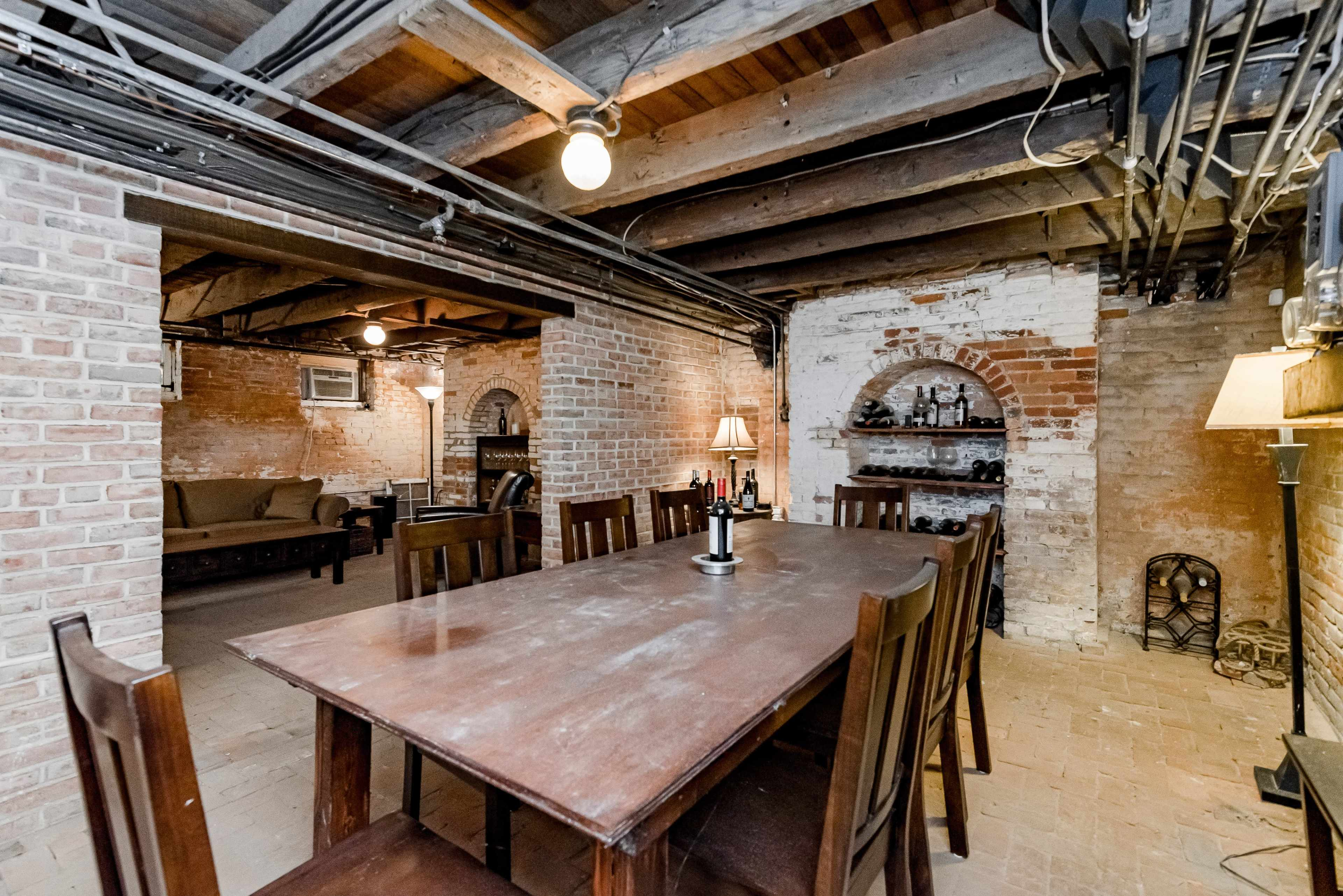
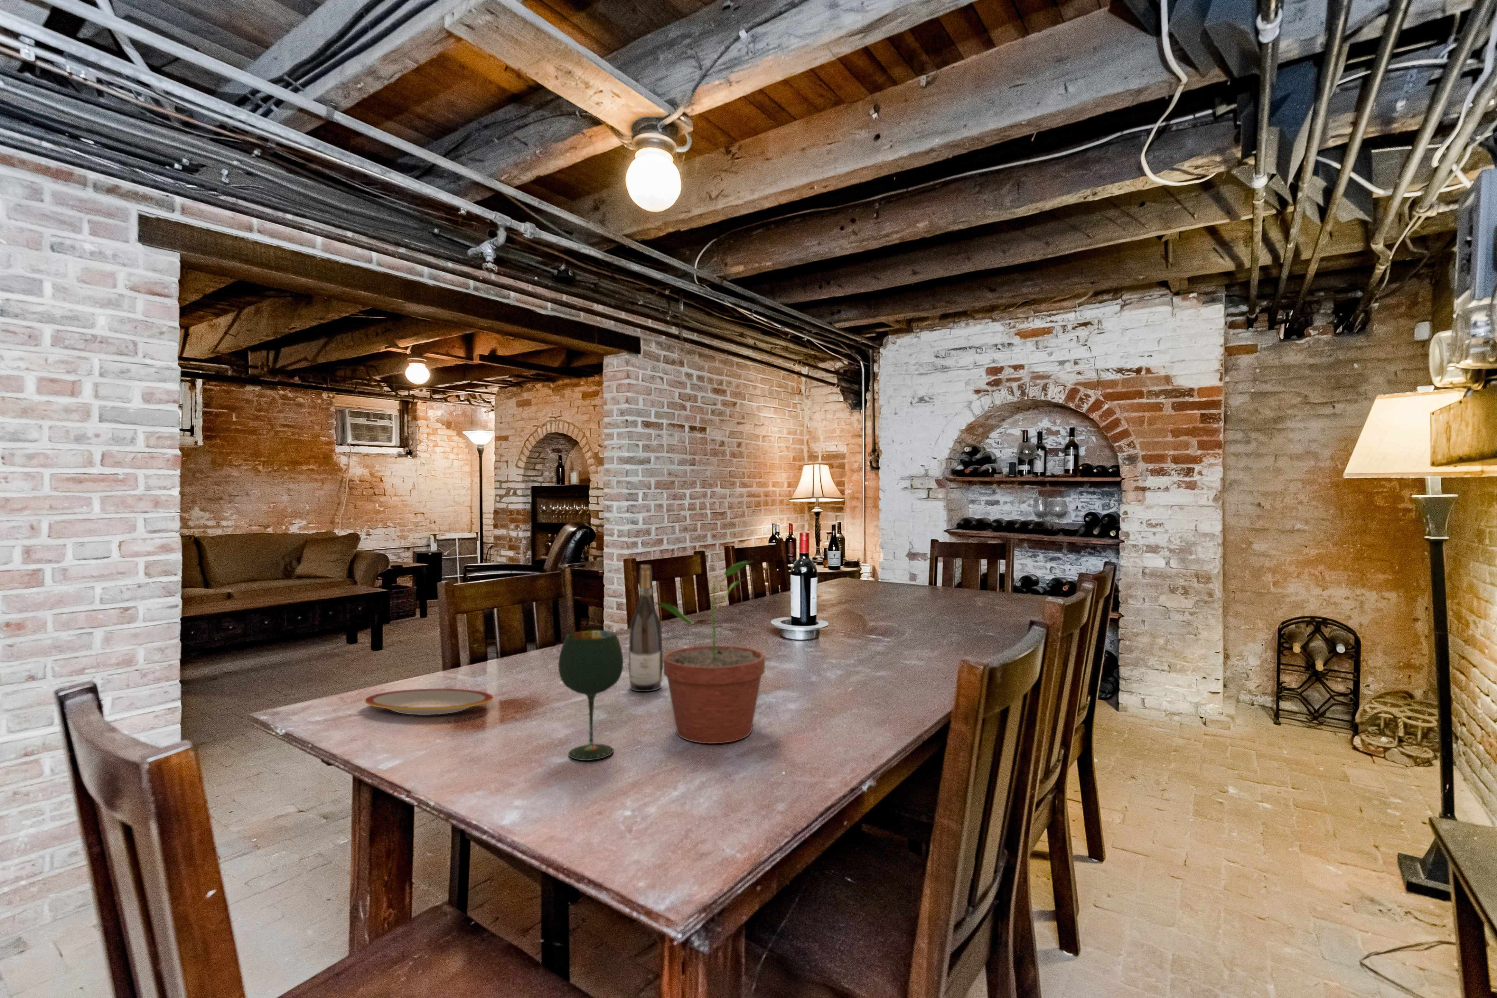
+ wine bottle (645, 626)
+ plate (429, 703)
+ wine glass (591, 694)
+ potted plant (715, 645)
